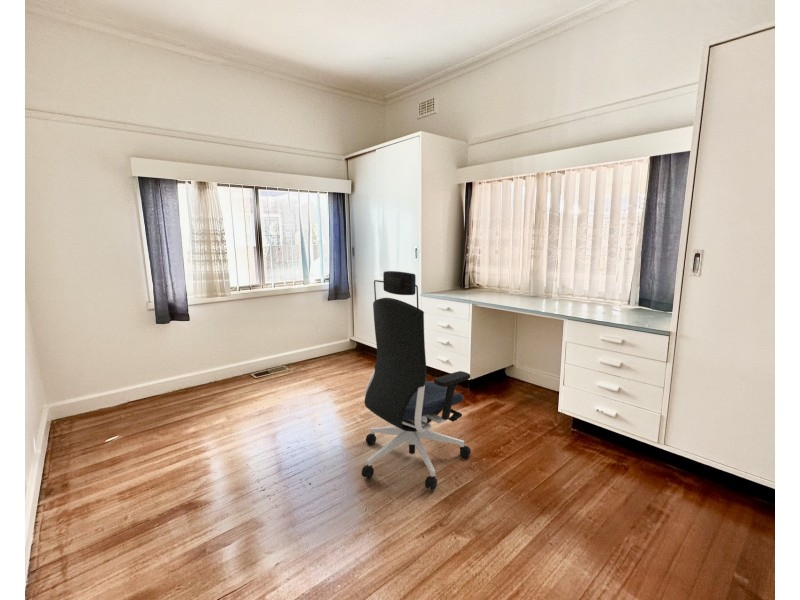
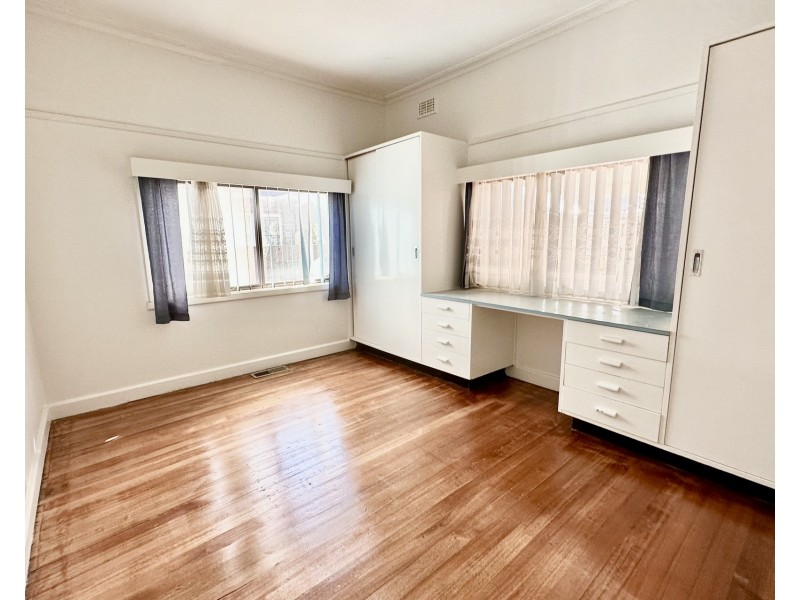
- office chair (408, 368)
